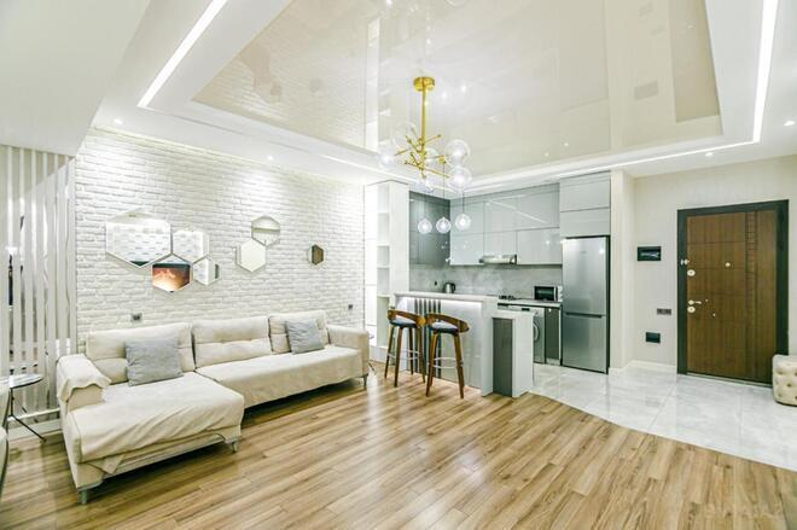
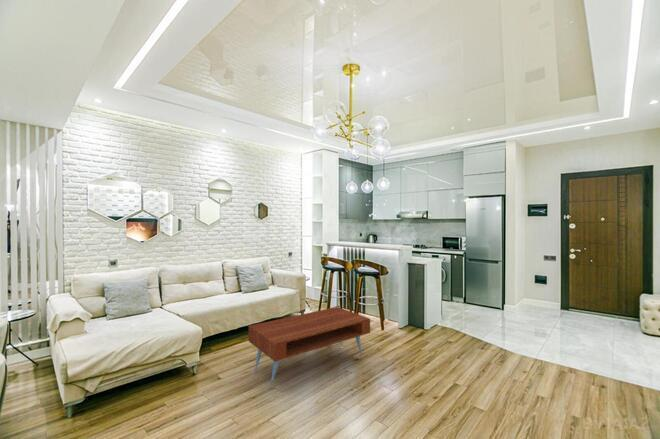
+ coffee table (311, 343)
